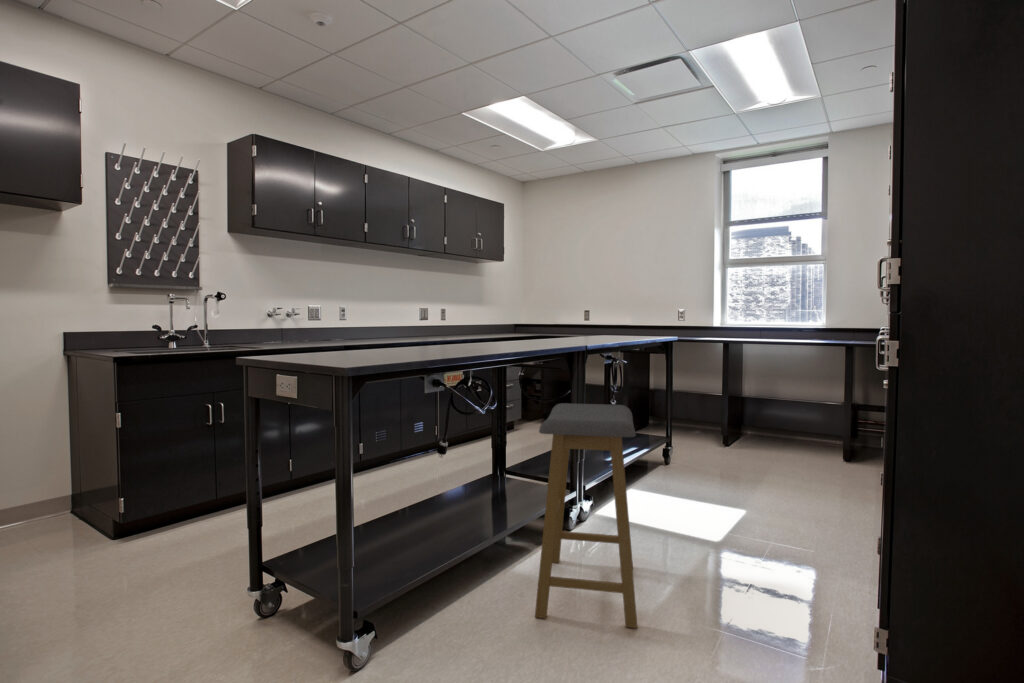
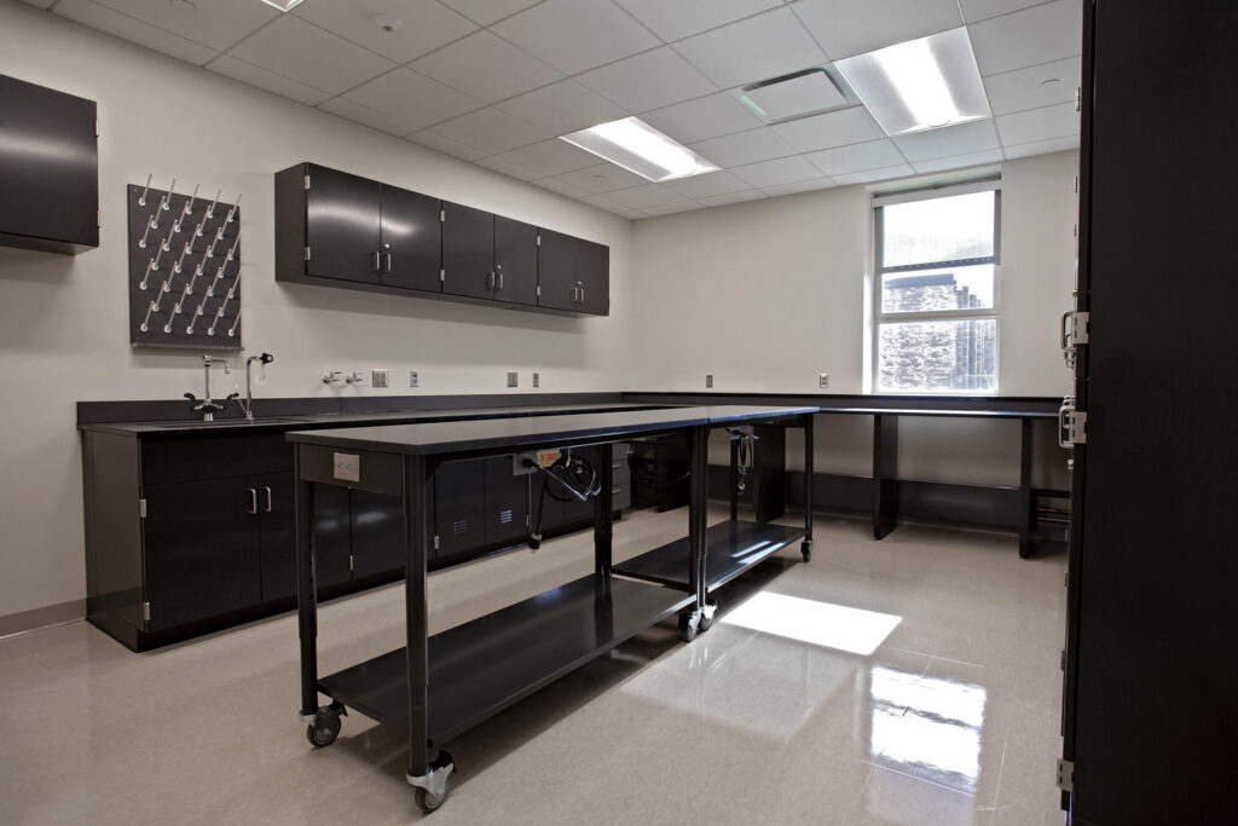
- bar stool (564, 500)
